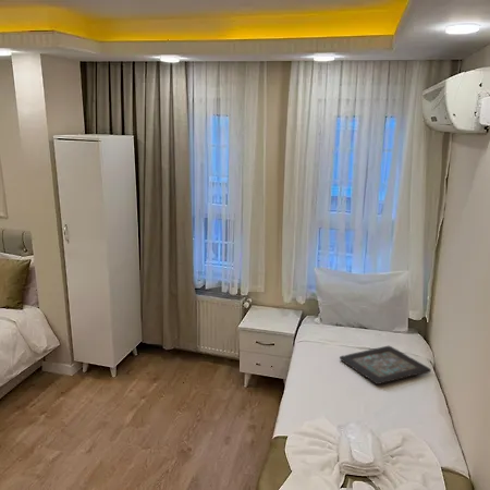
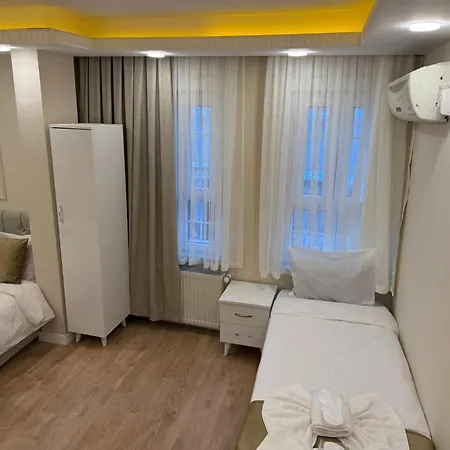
- decorative tray (383, 364)
